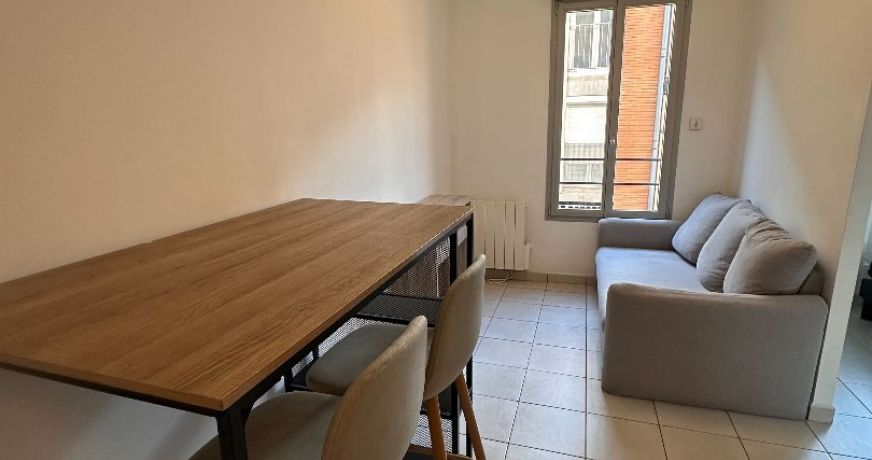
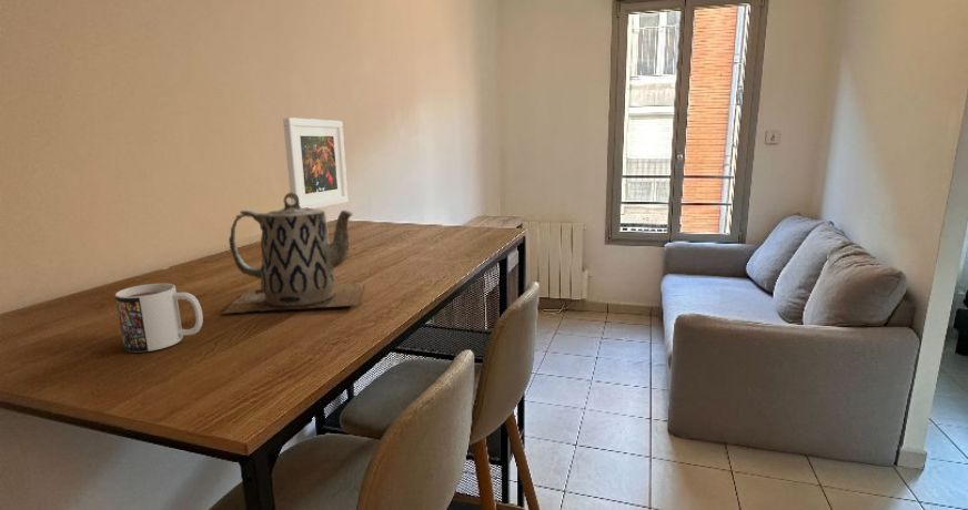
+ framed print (319, 163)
+ mug (162, 315)
+ teapot (294, 245)
